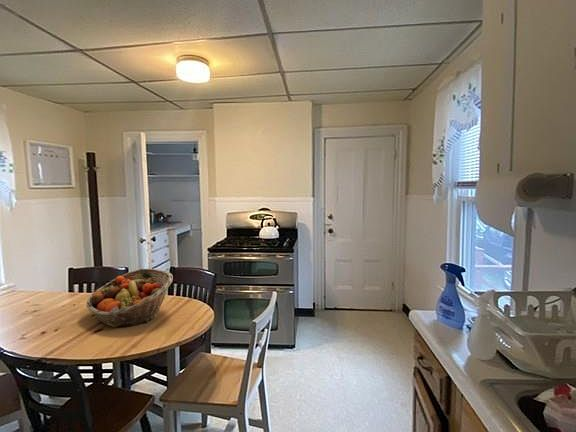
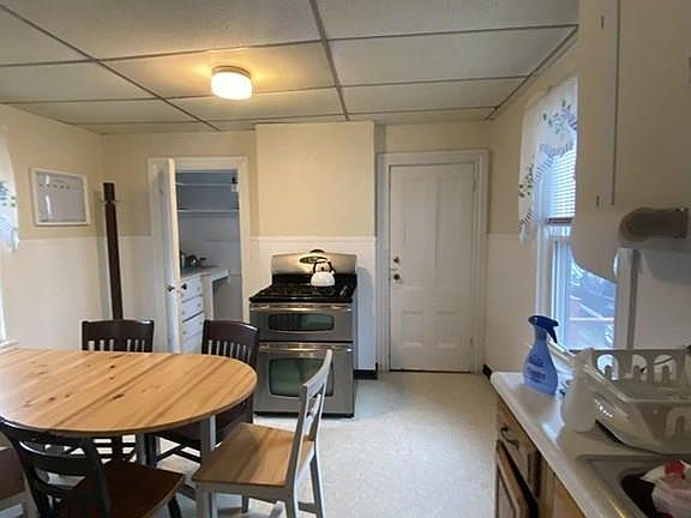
- fruit basket (131, 295)
